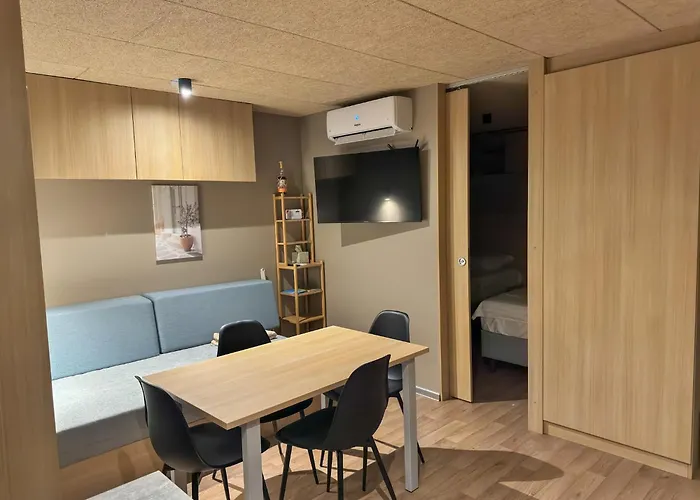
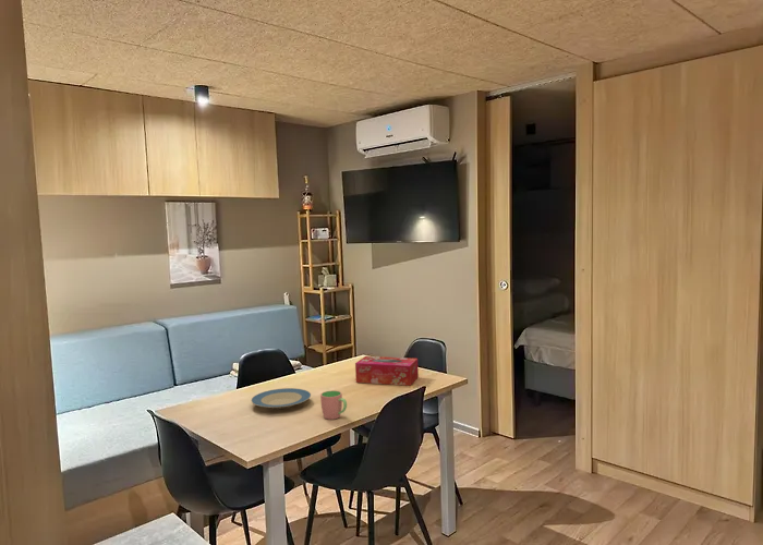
+ cup (335, 405)
+ tissue box (387, 370)
+ plate (281, 400)
